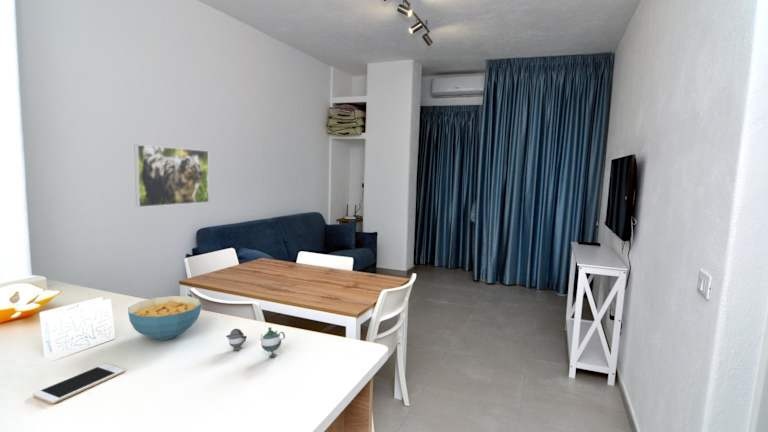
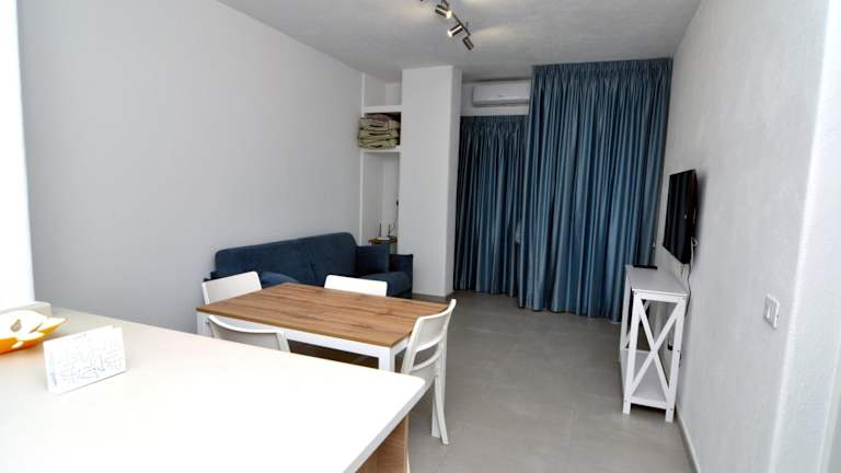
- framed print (175, 176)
- cereal bowl (166, 320)
- cell phone (81, 381)
- teapot (261, 338)
